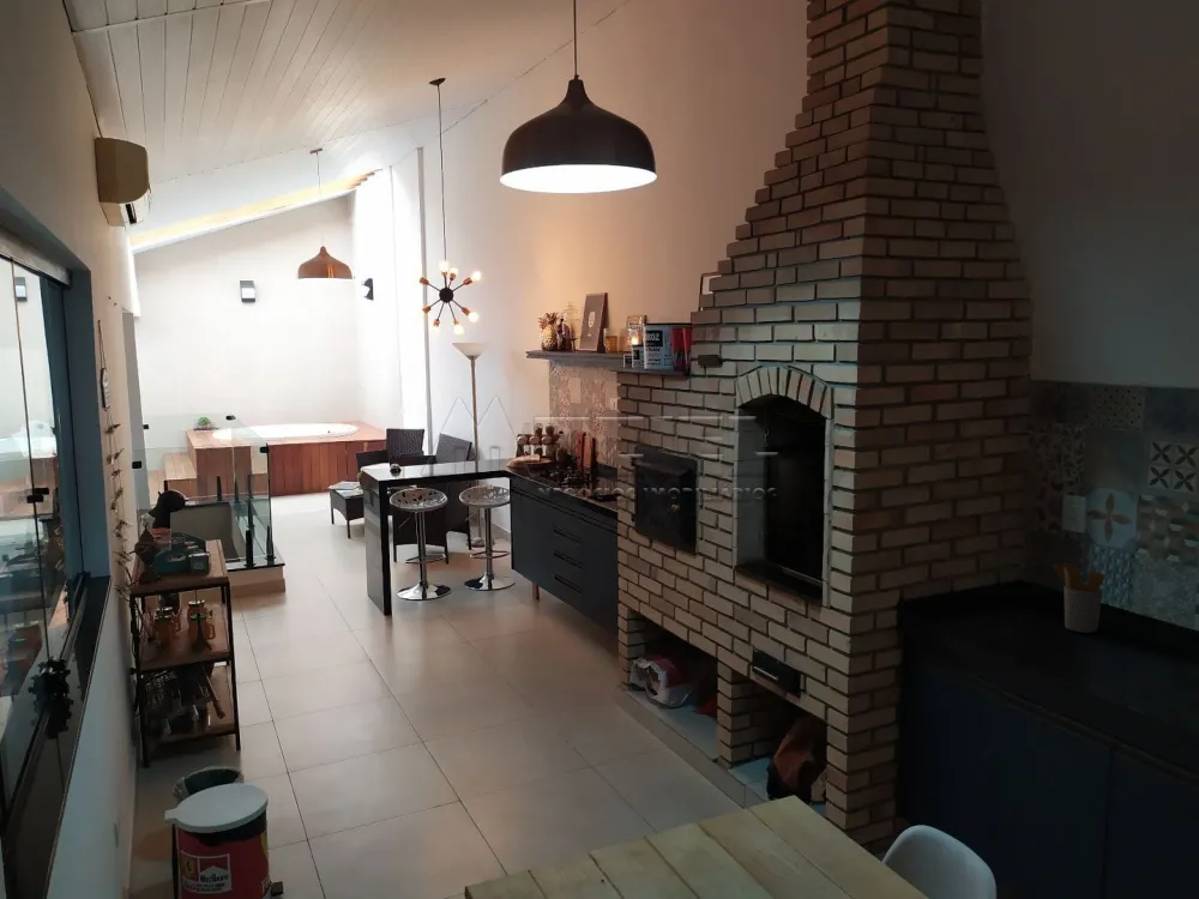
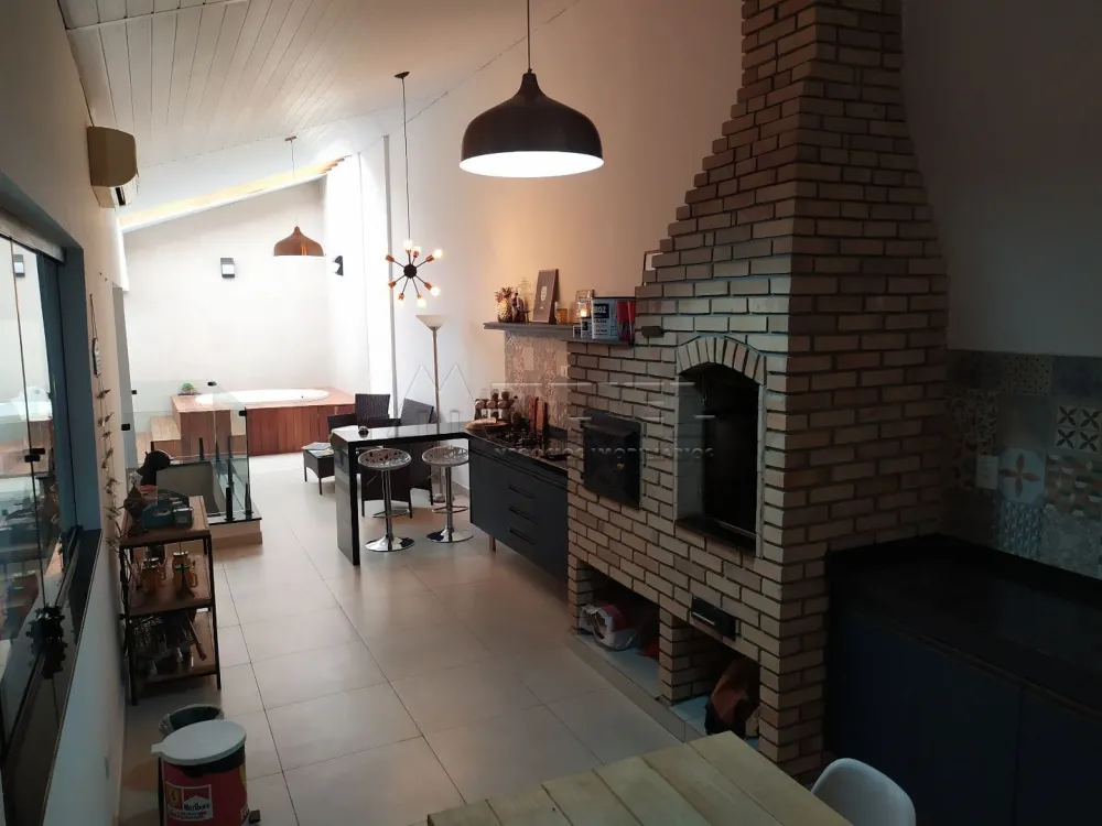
- utensil holder (1076, 595)
